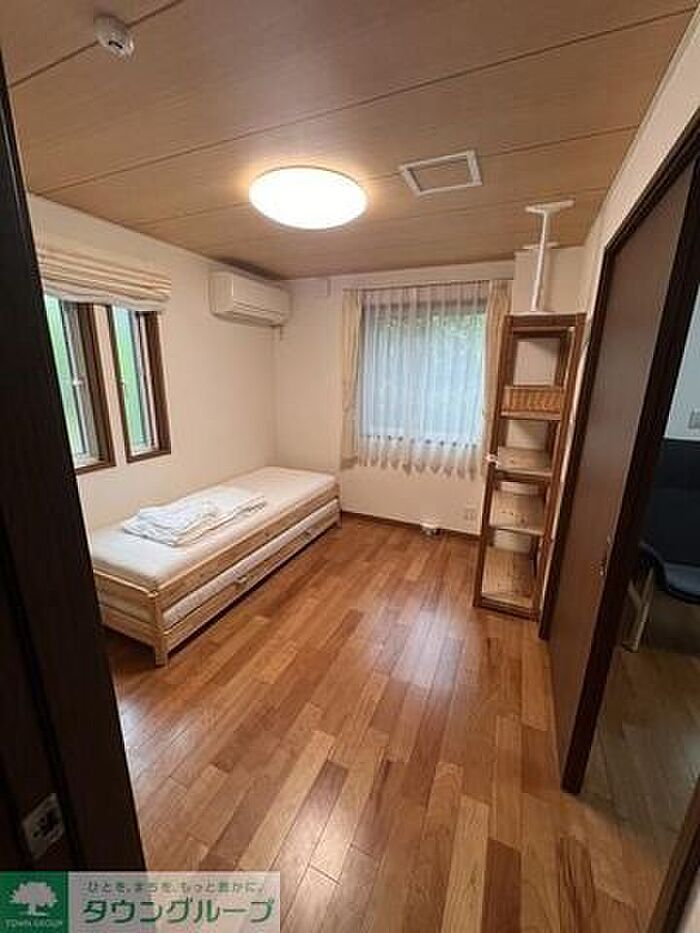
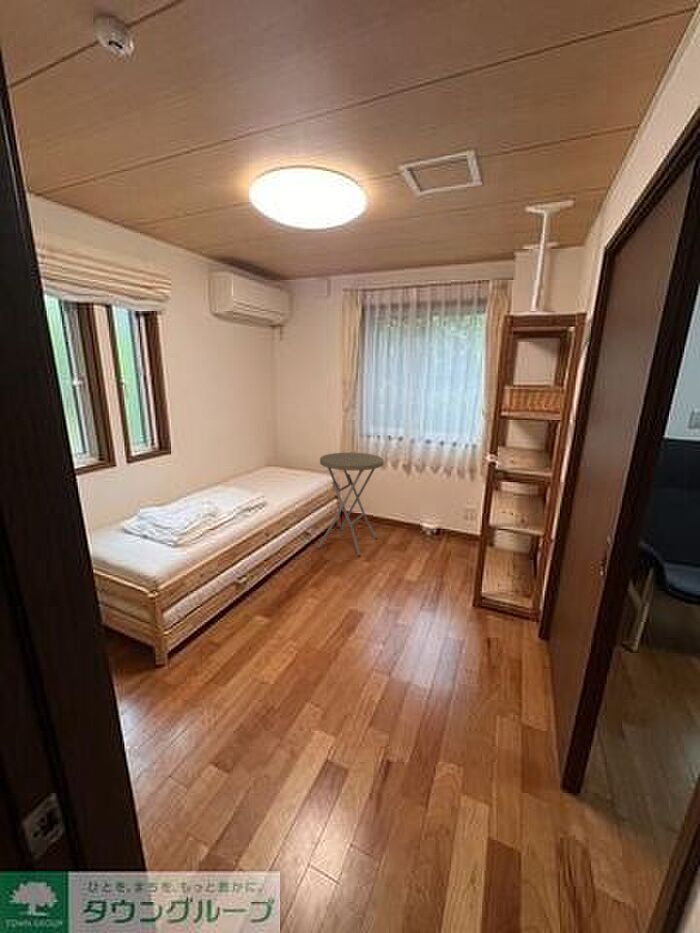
+ side table (353, 503)
